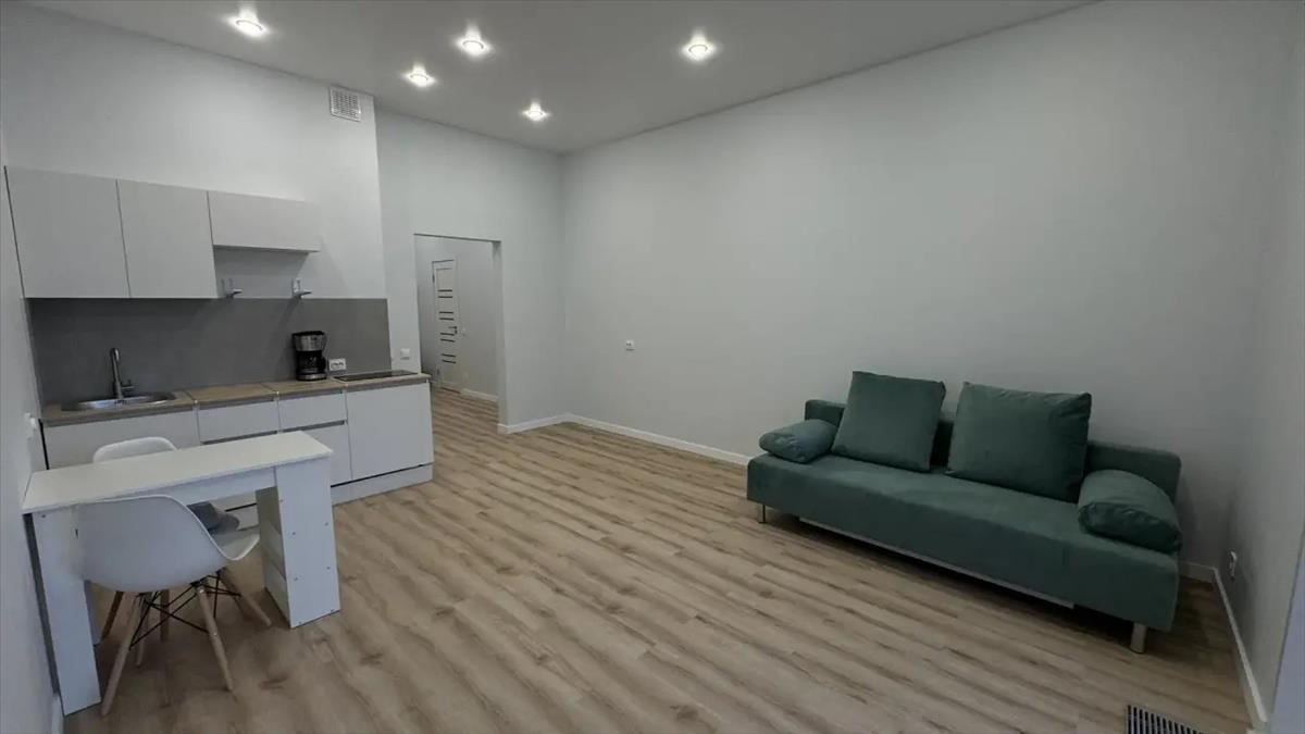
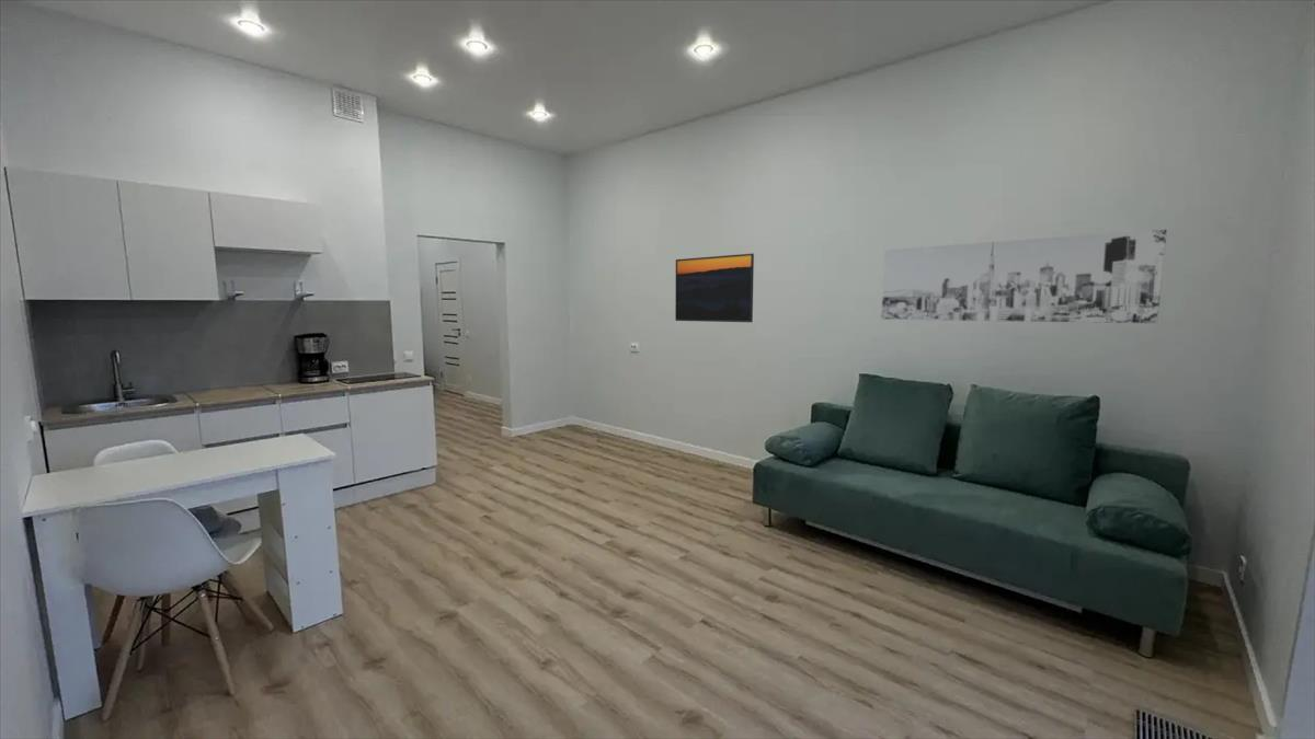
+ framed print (711, 289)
+ wall art (1002, 281)
